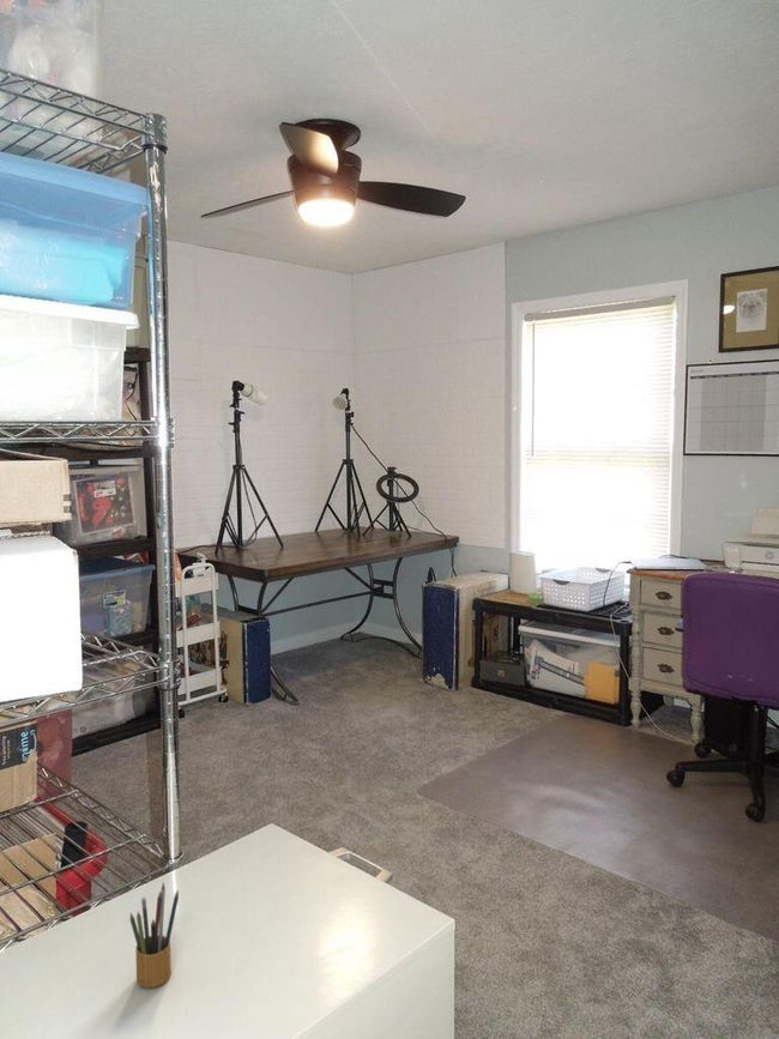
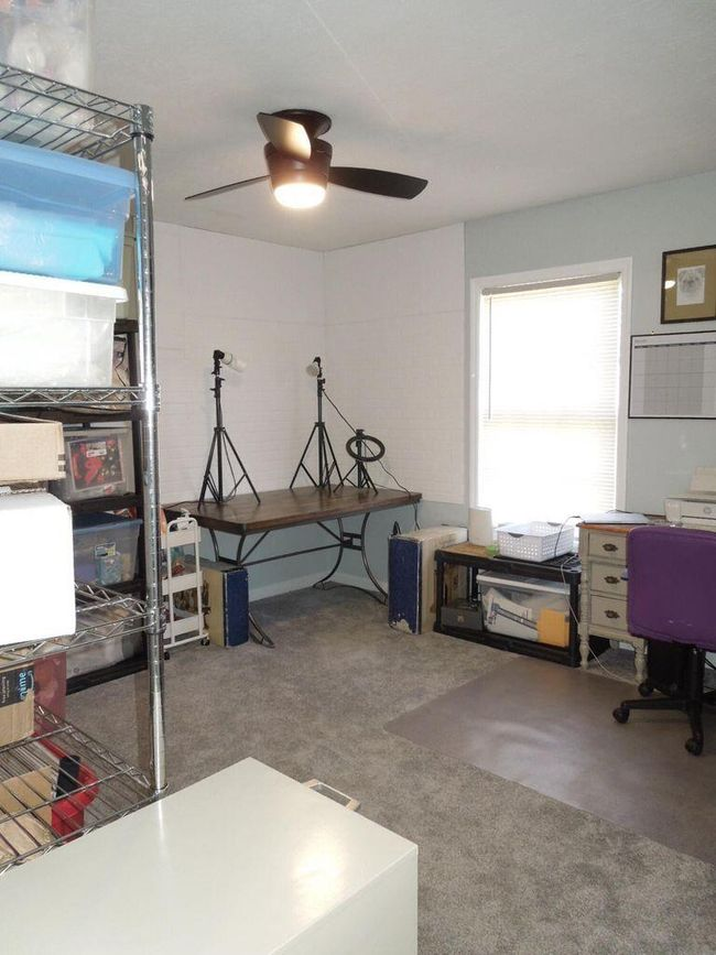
- pencil box (153, 937)
